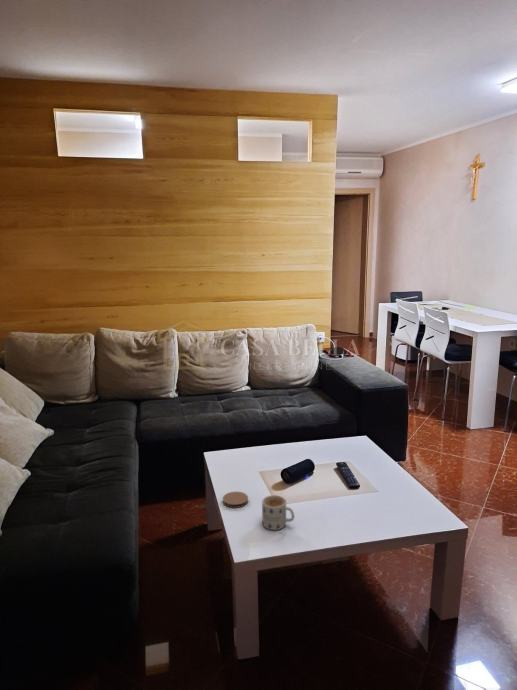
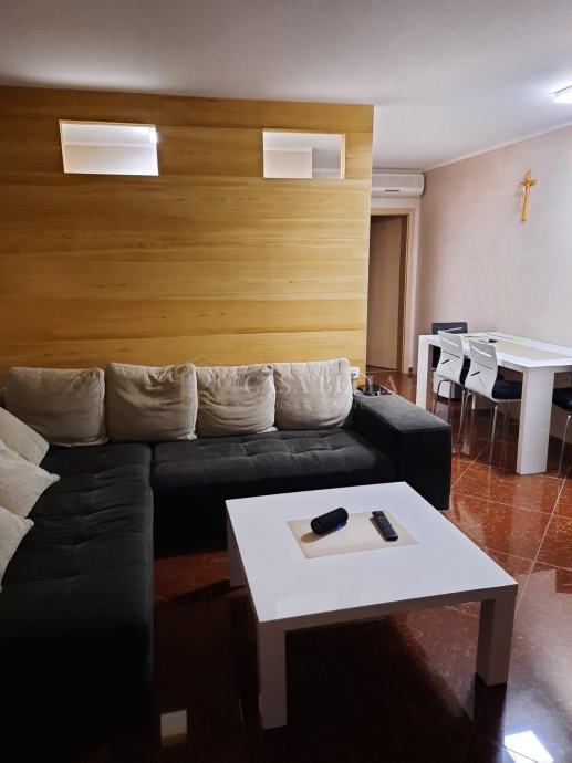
- mug (278, 513)
- coaster (235, 499)
